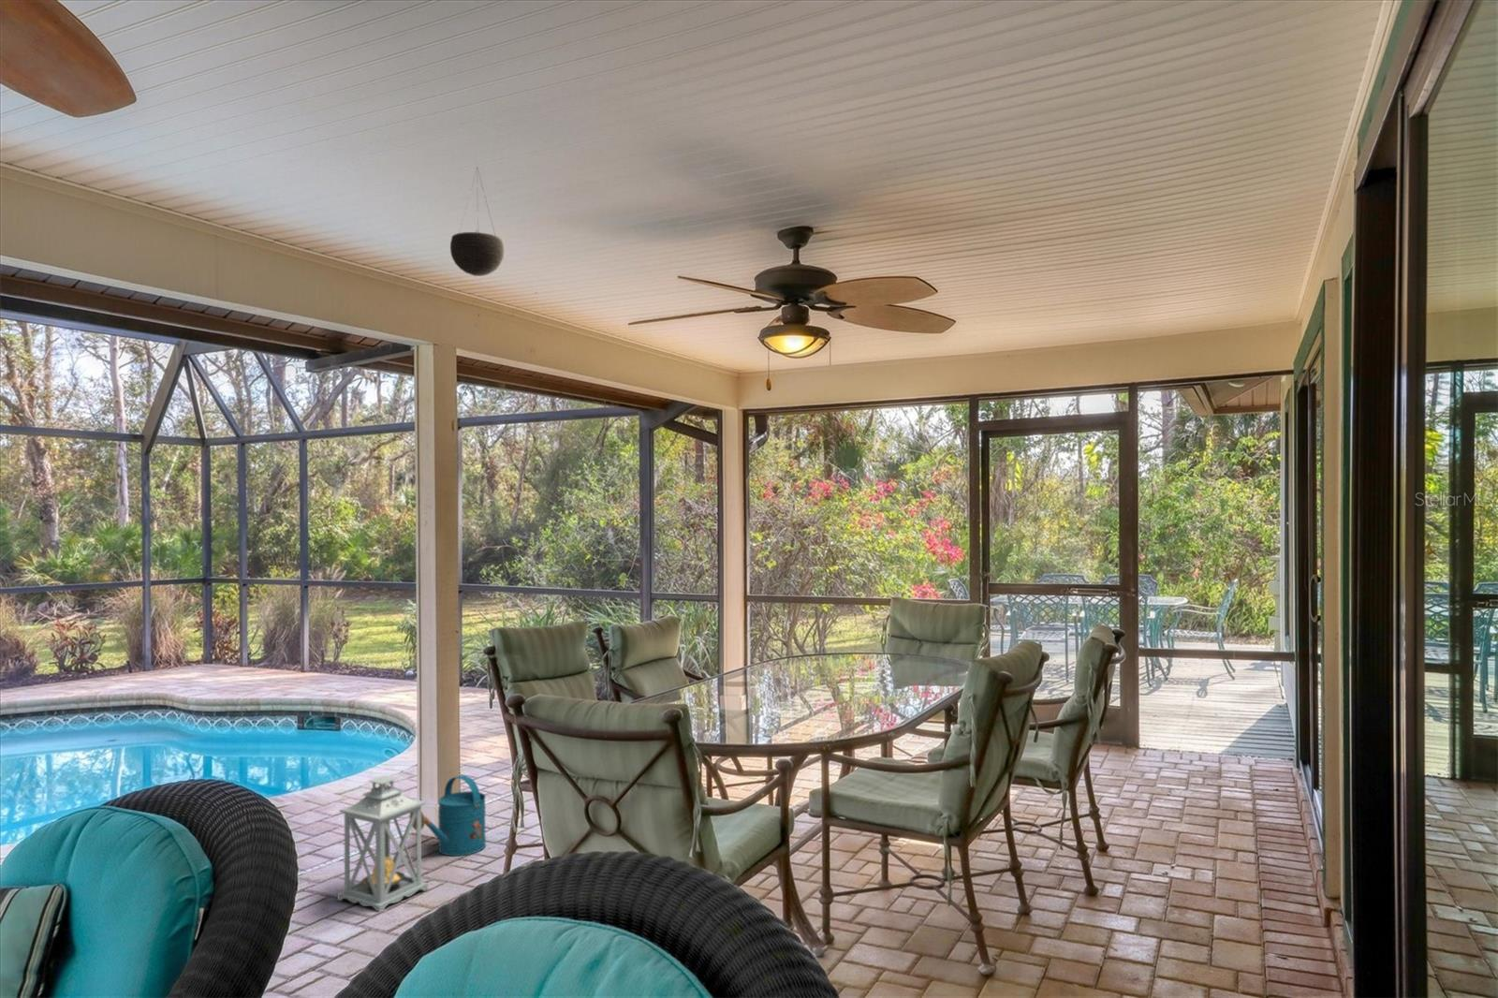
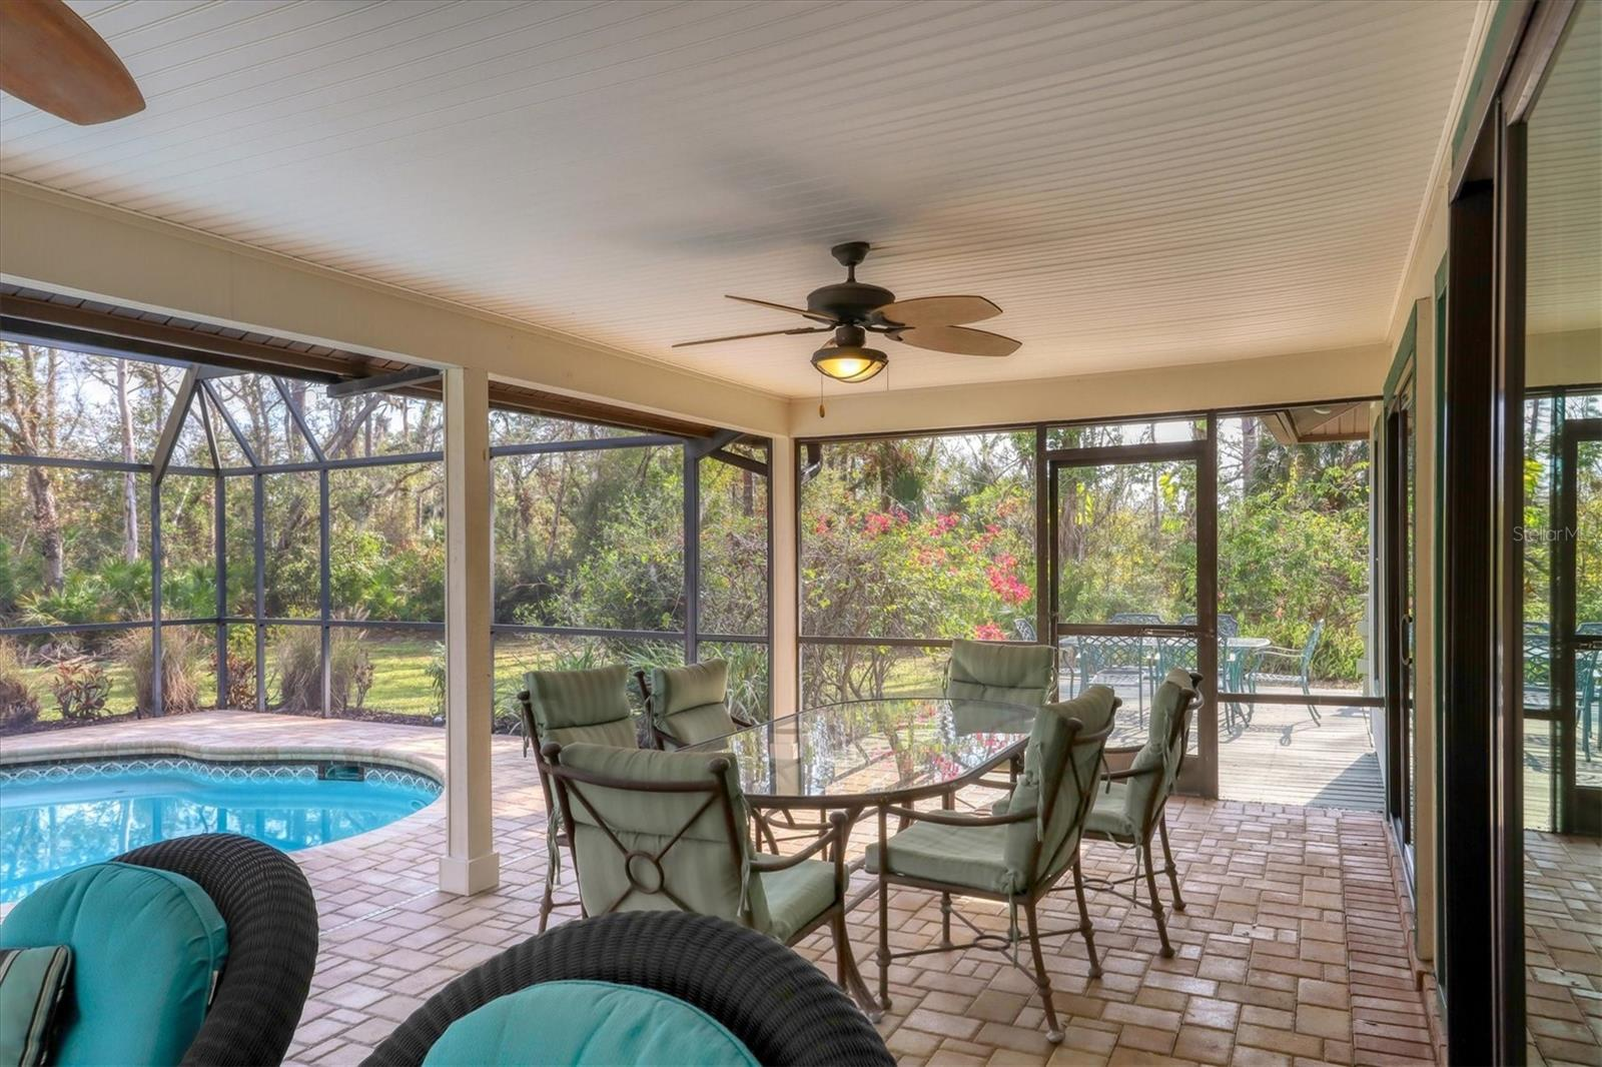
- lantern (383, 836)
- watering can (449, 816)
- hanging planter (478, 221)
